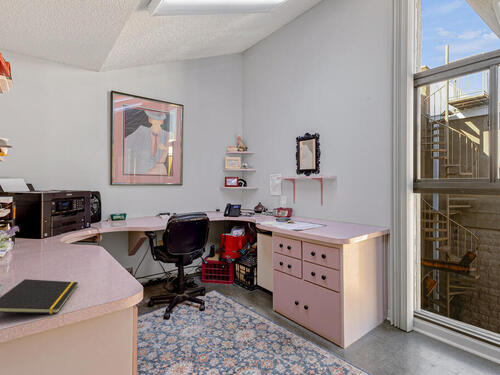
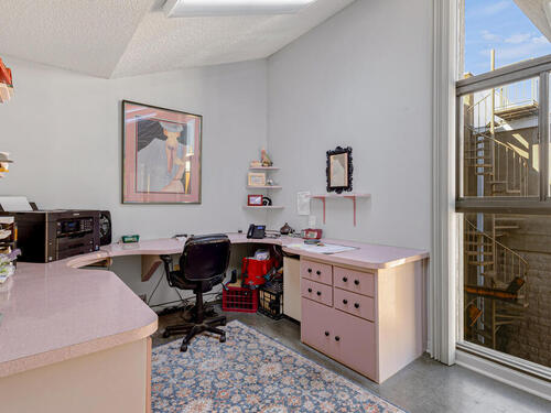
- notepad (39, 294)
